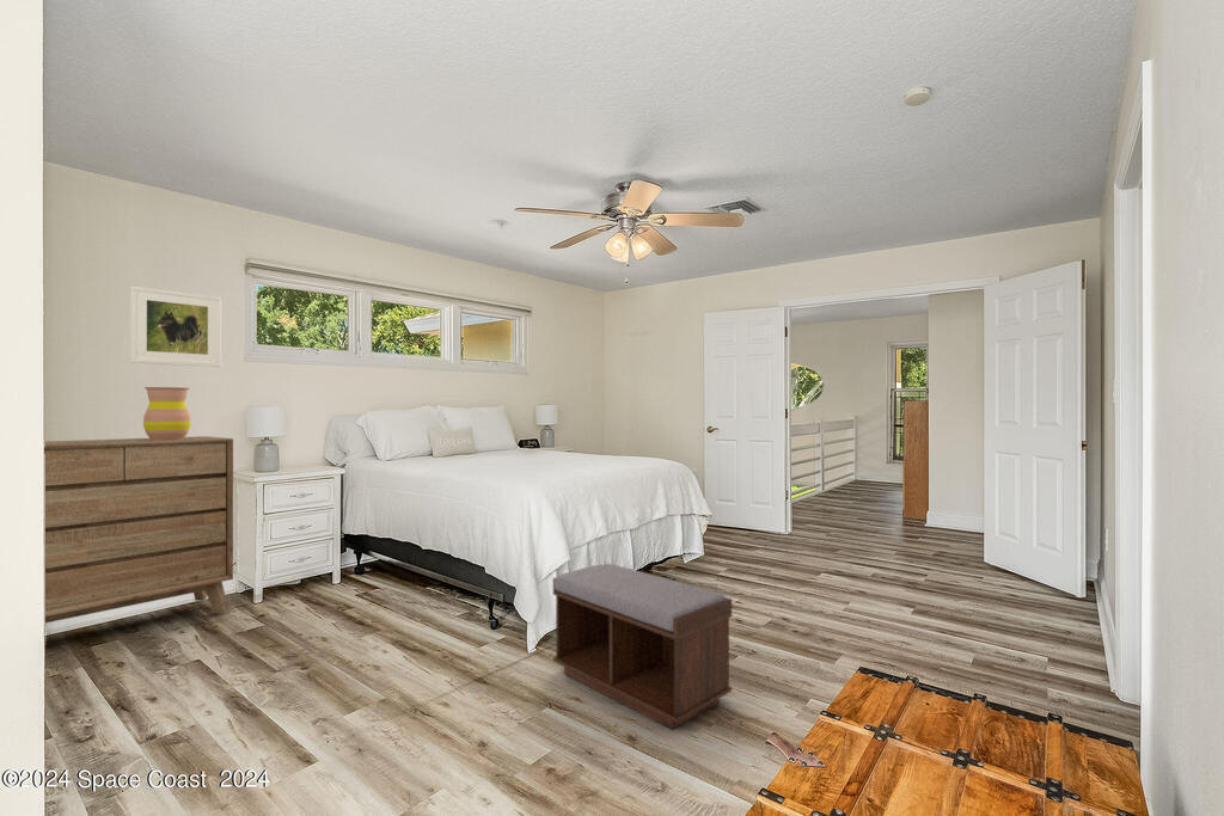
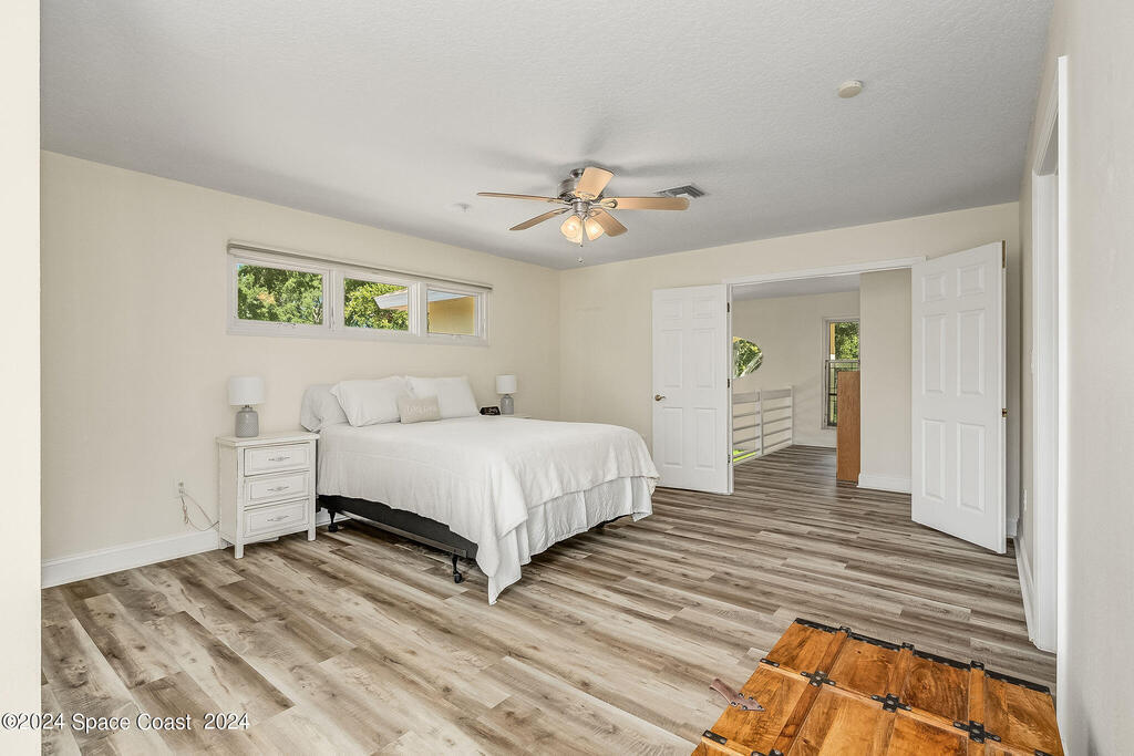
- dresser (115, 534)
- vase (167, 412)
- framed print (177, 327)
- bench (636, 634)
